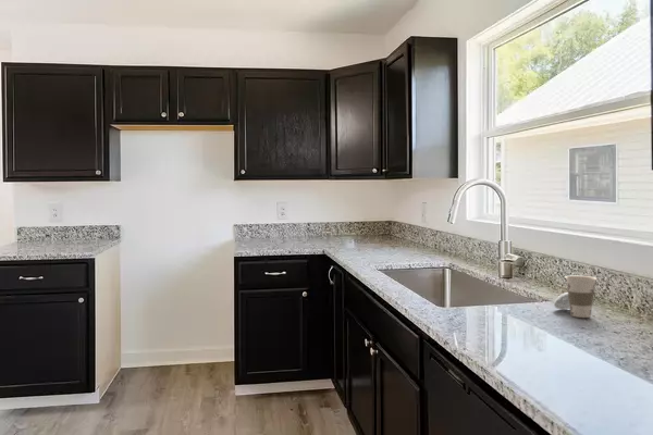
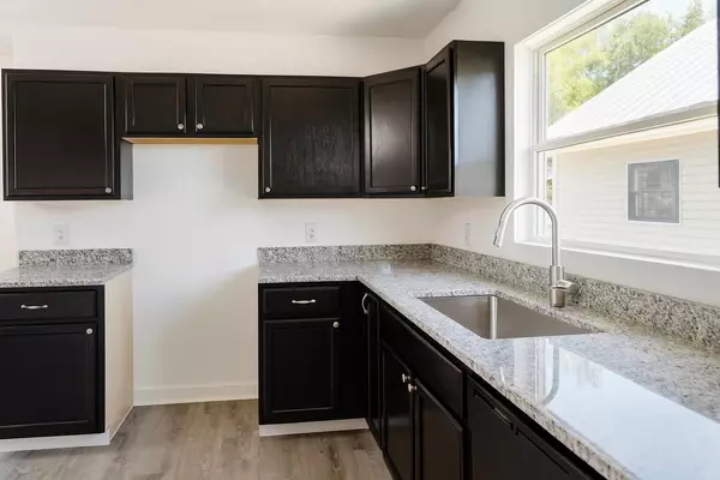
- cup (575, 295)
